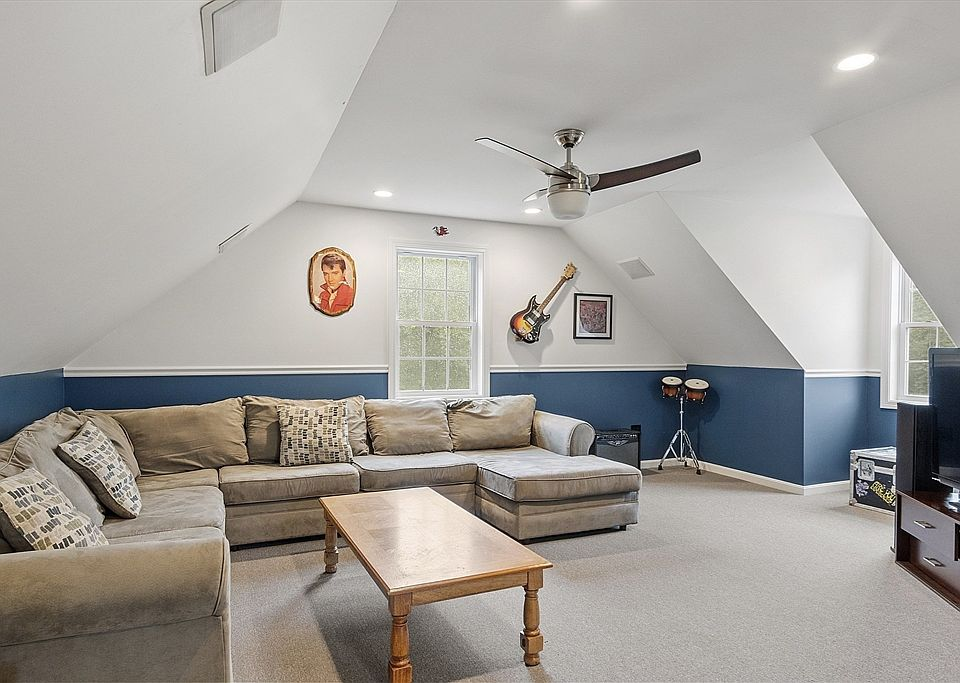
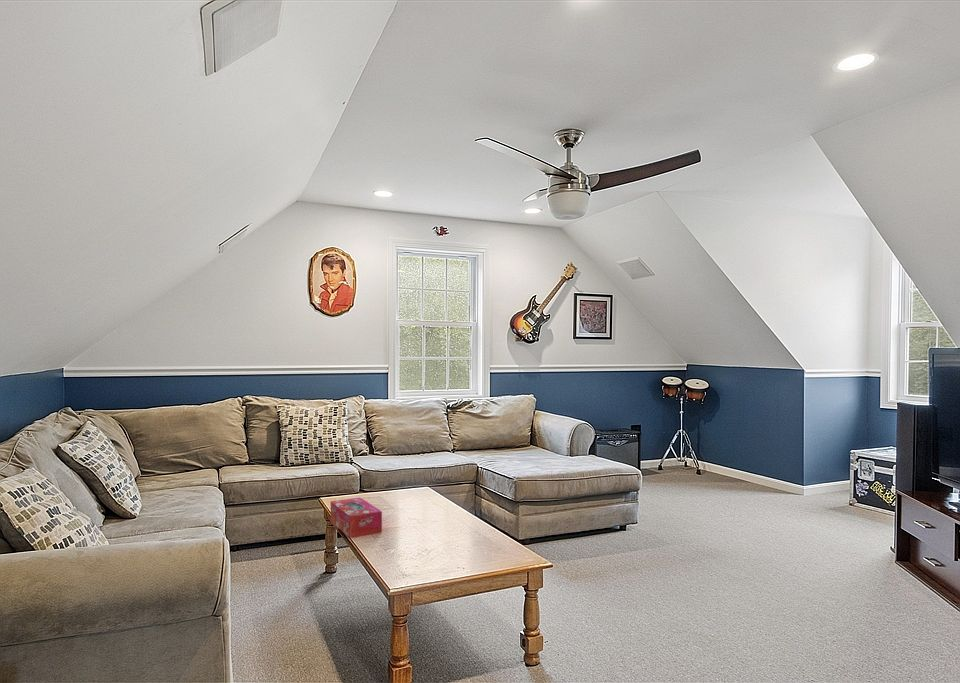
+ tissue box (355, 516)
